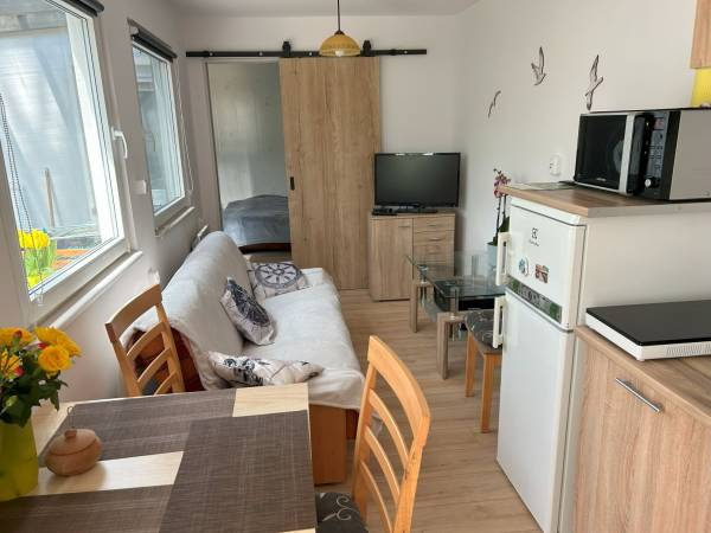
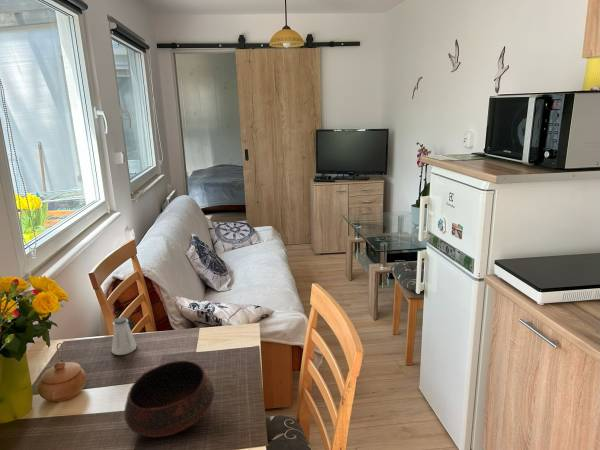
+ saltshaker (122, 334)
+ bowl (170, 398)
